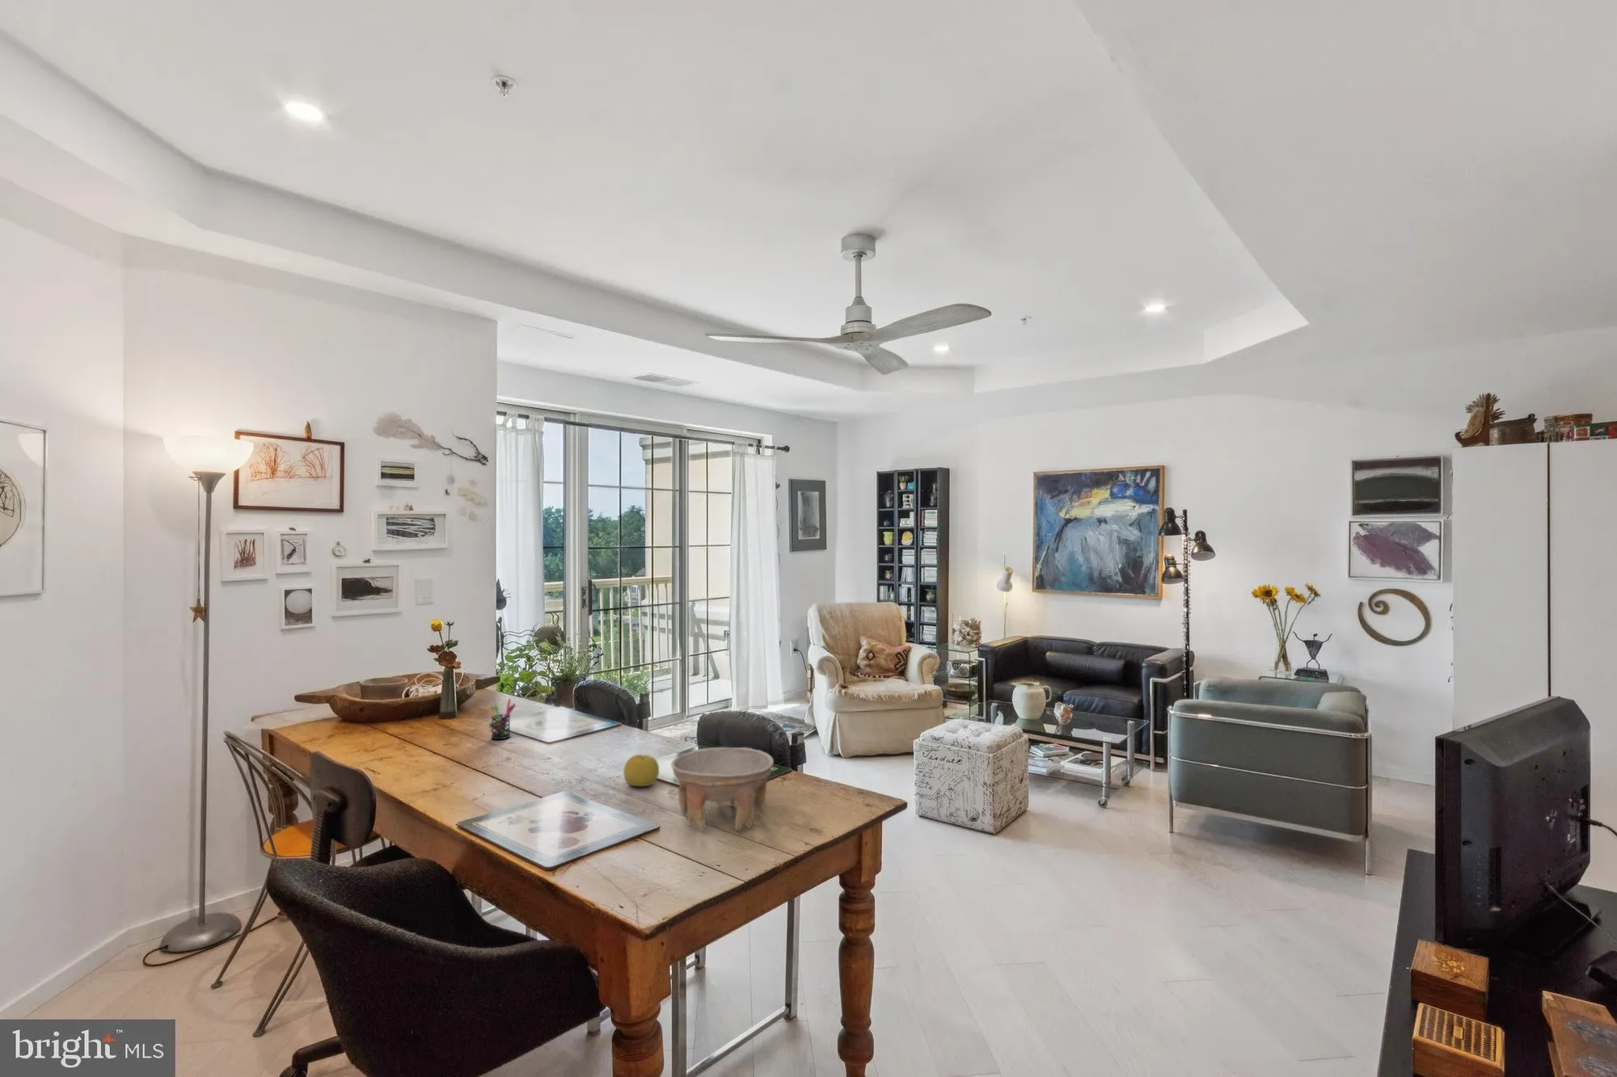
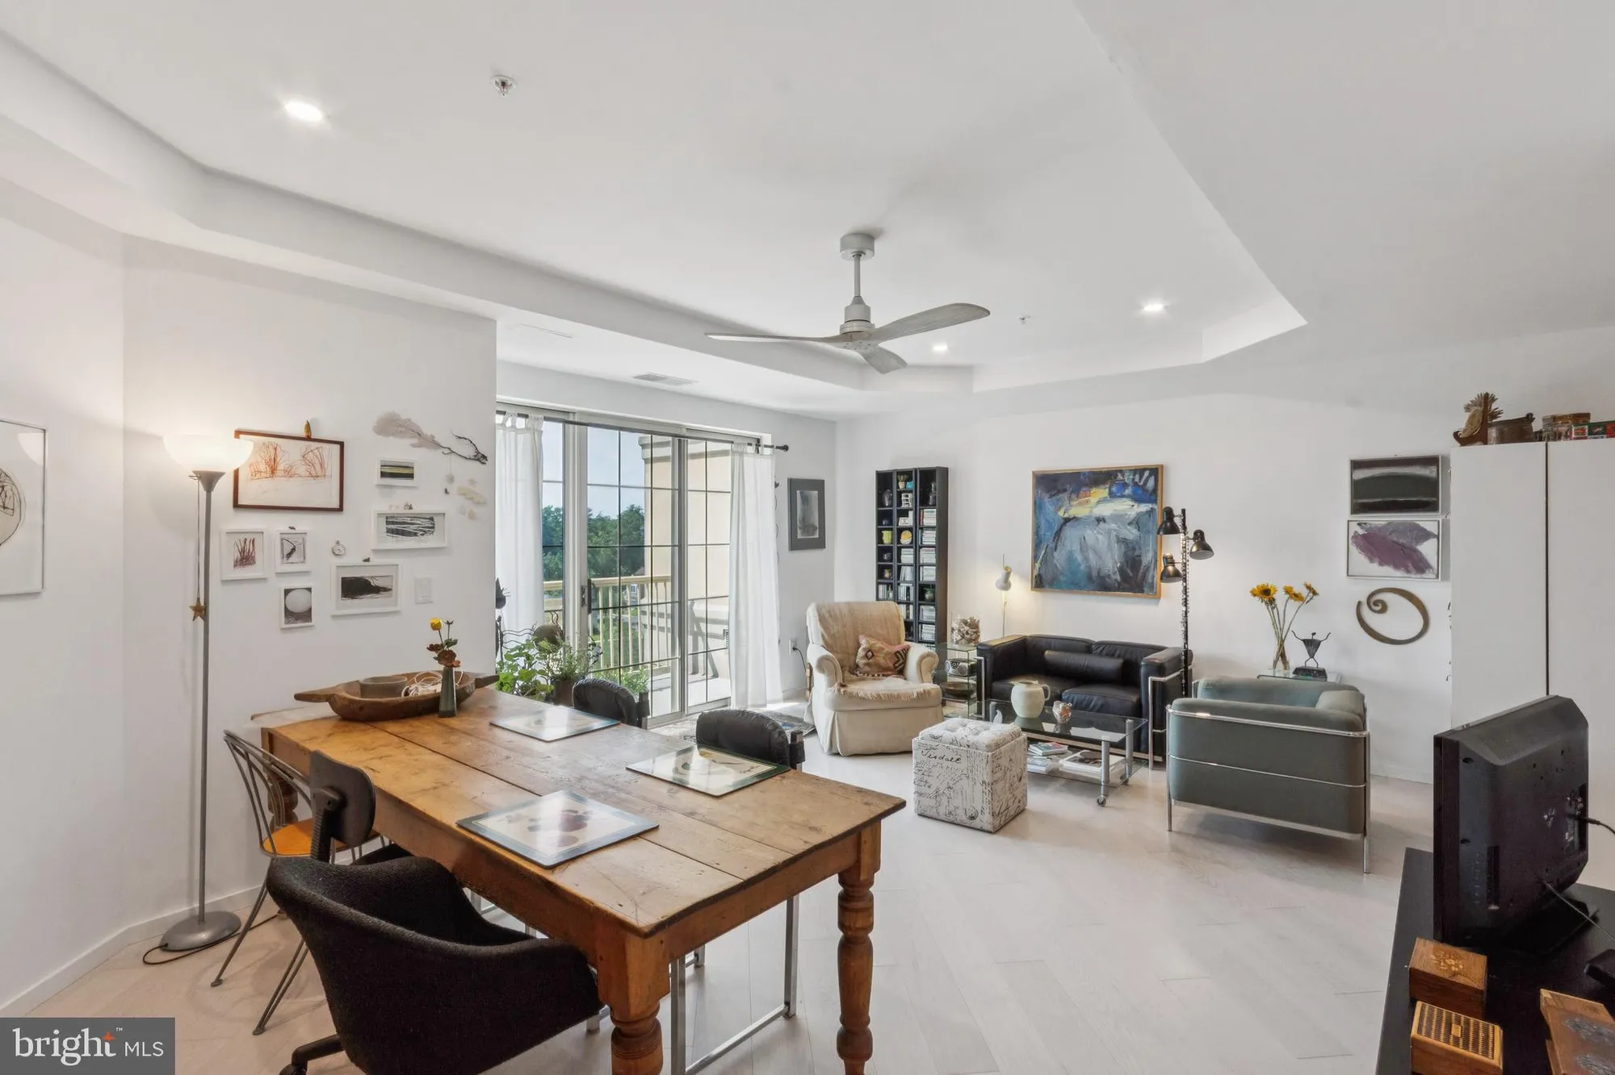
- fruit (641, 770)
- bowl (723, 789)
- pen holder (500, 719)
